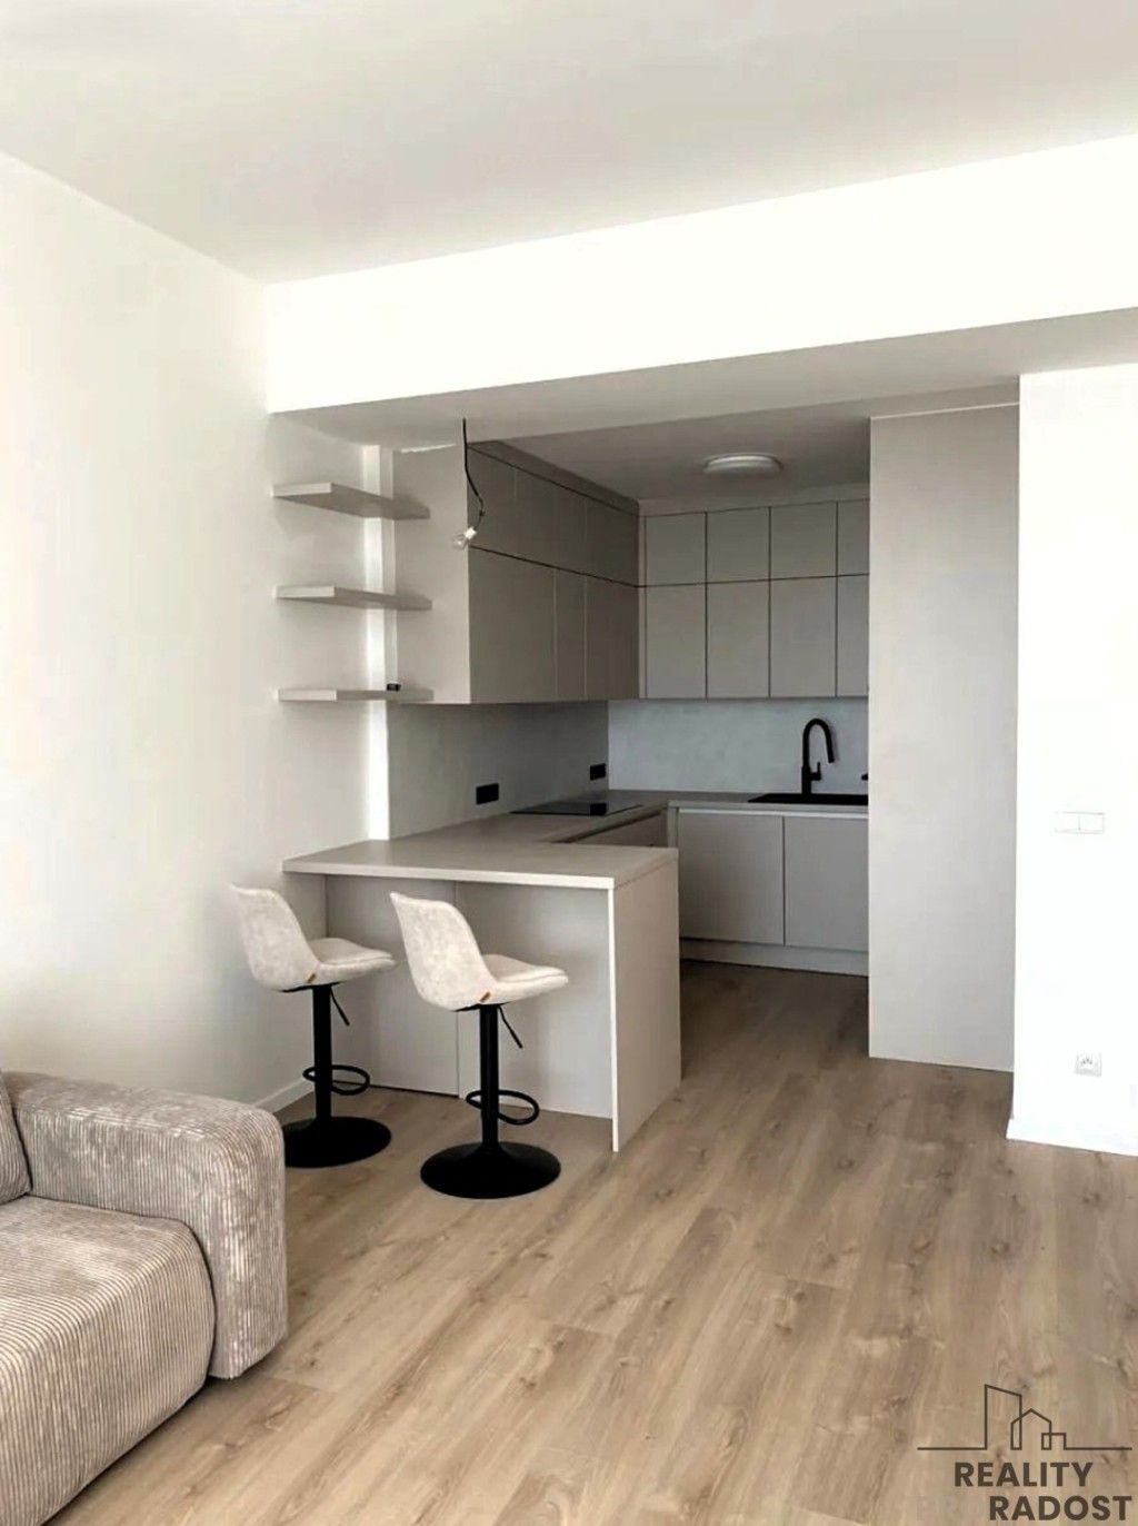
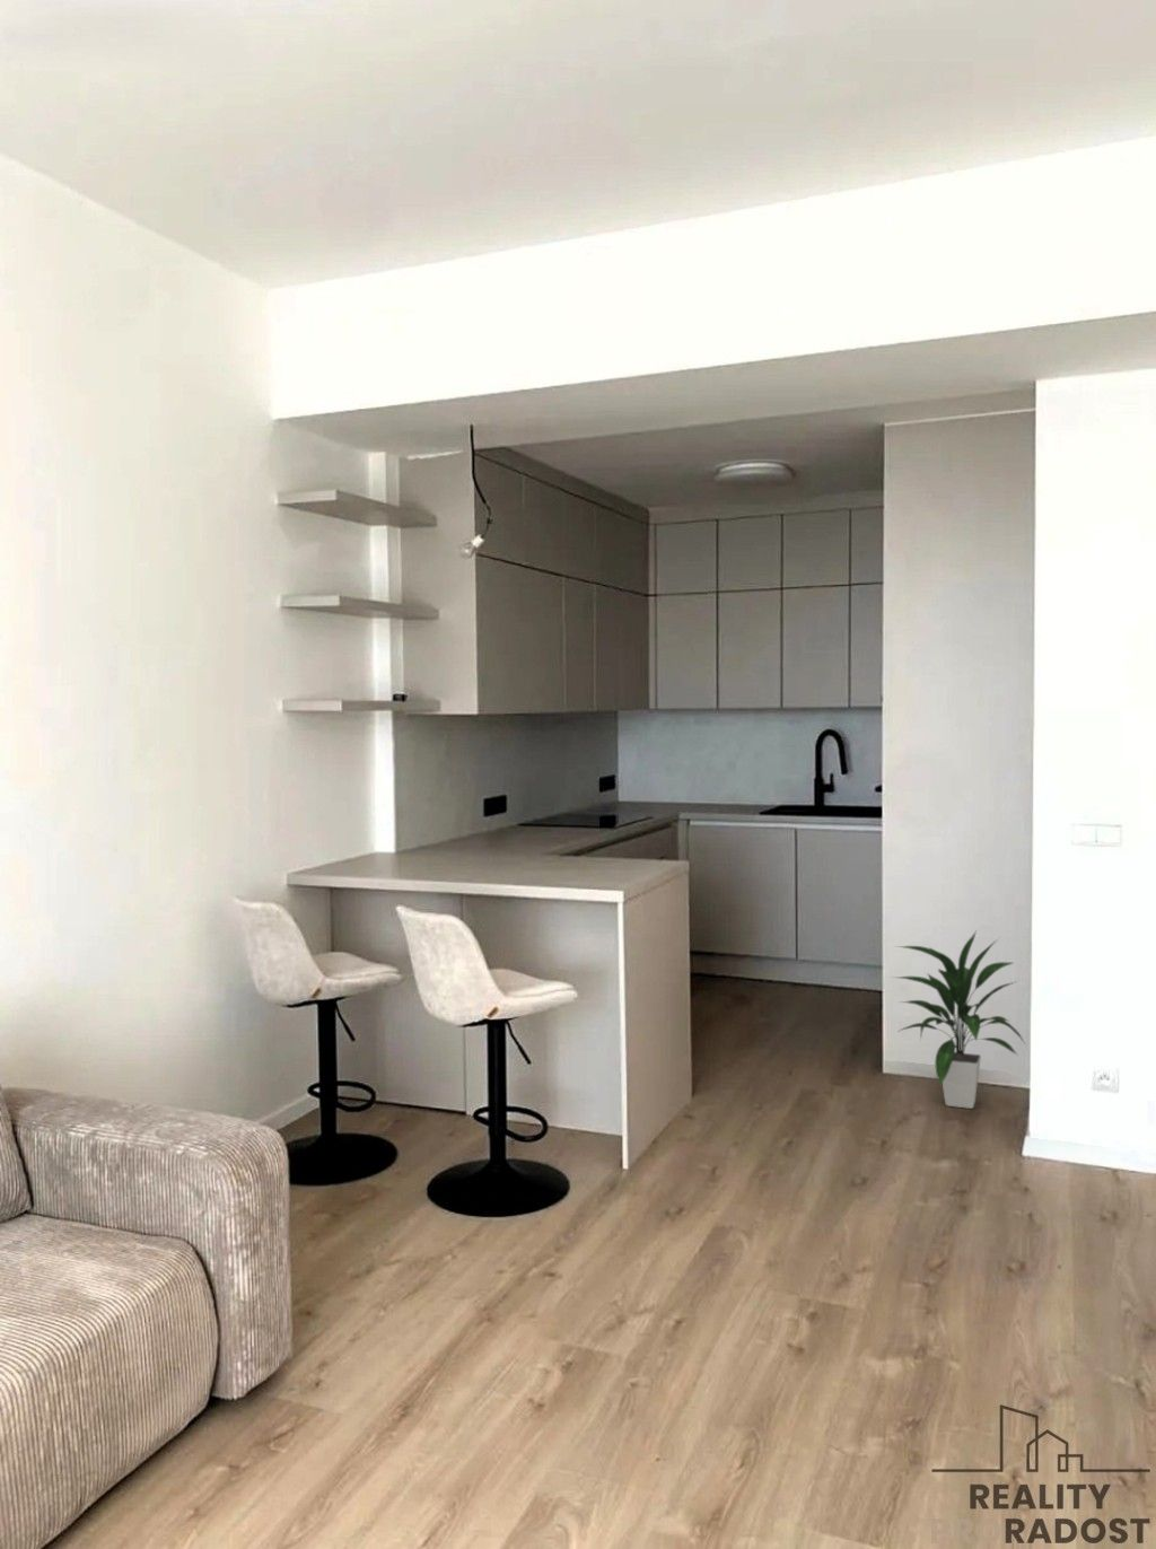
+ indoor plant (956, 1017)
